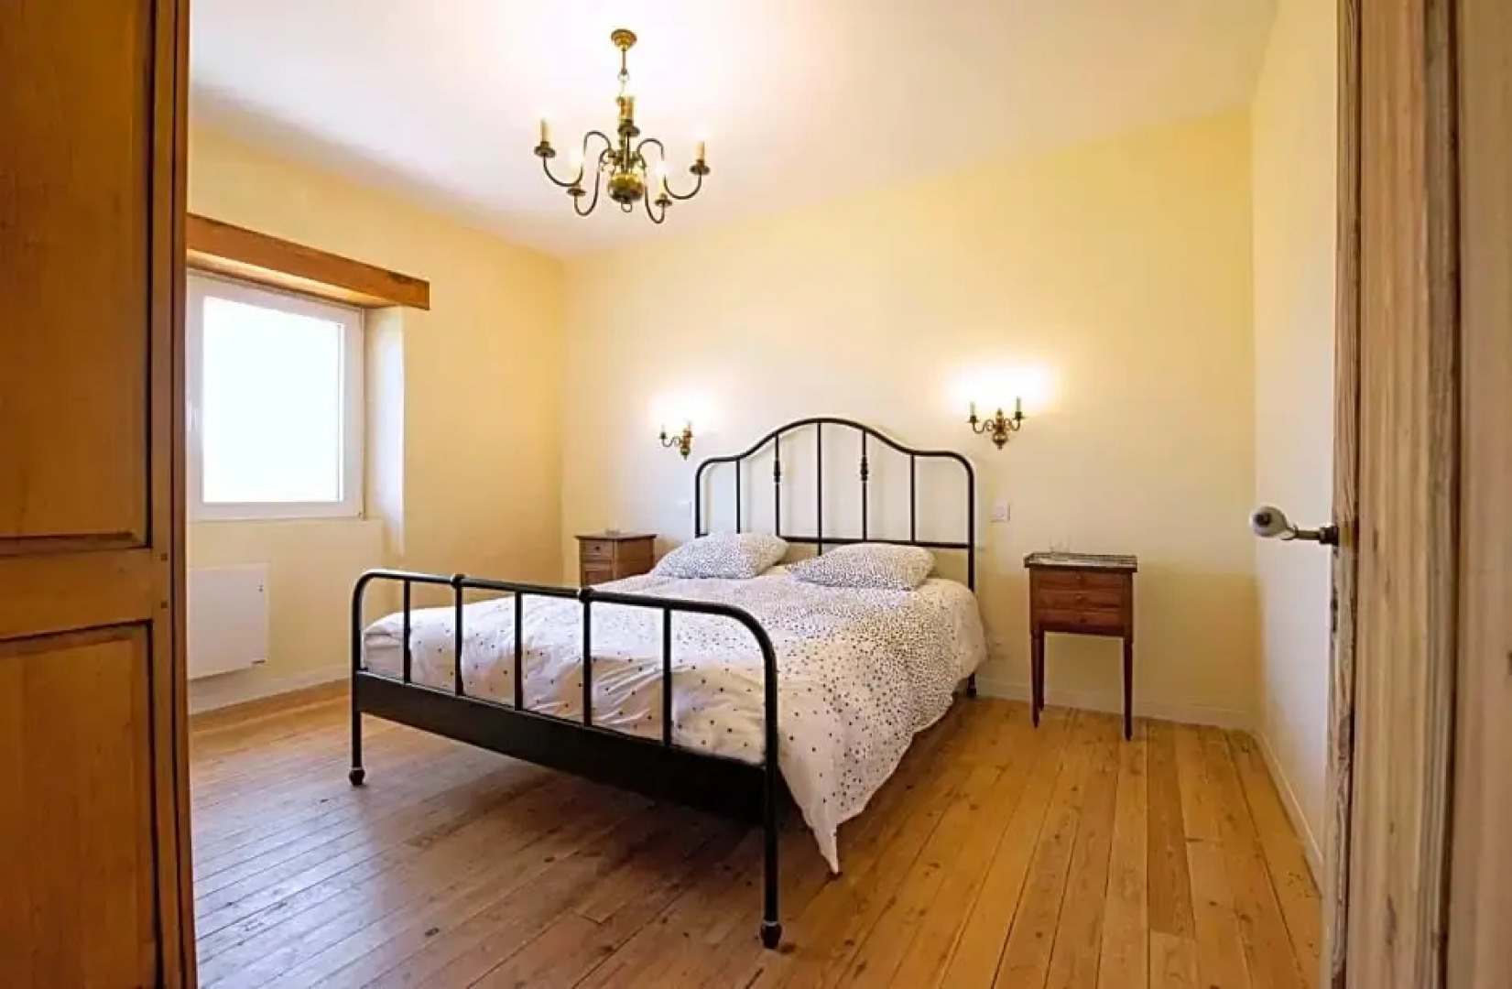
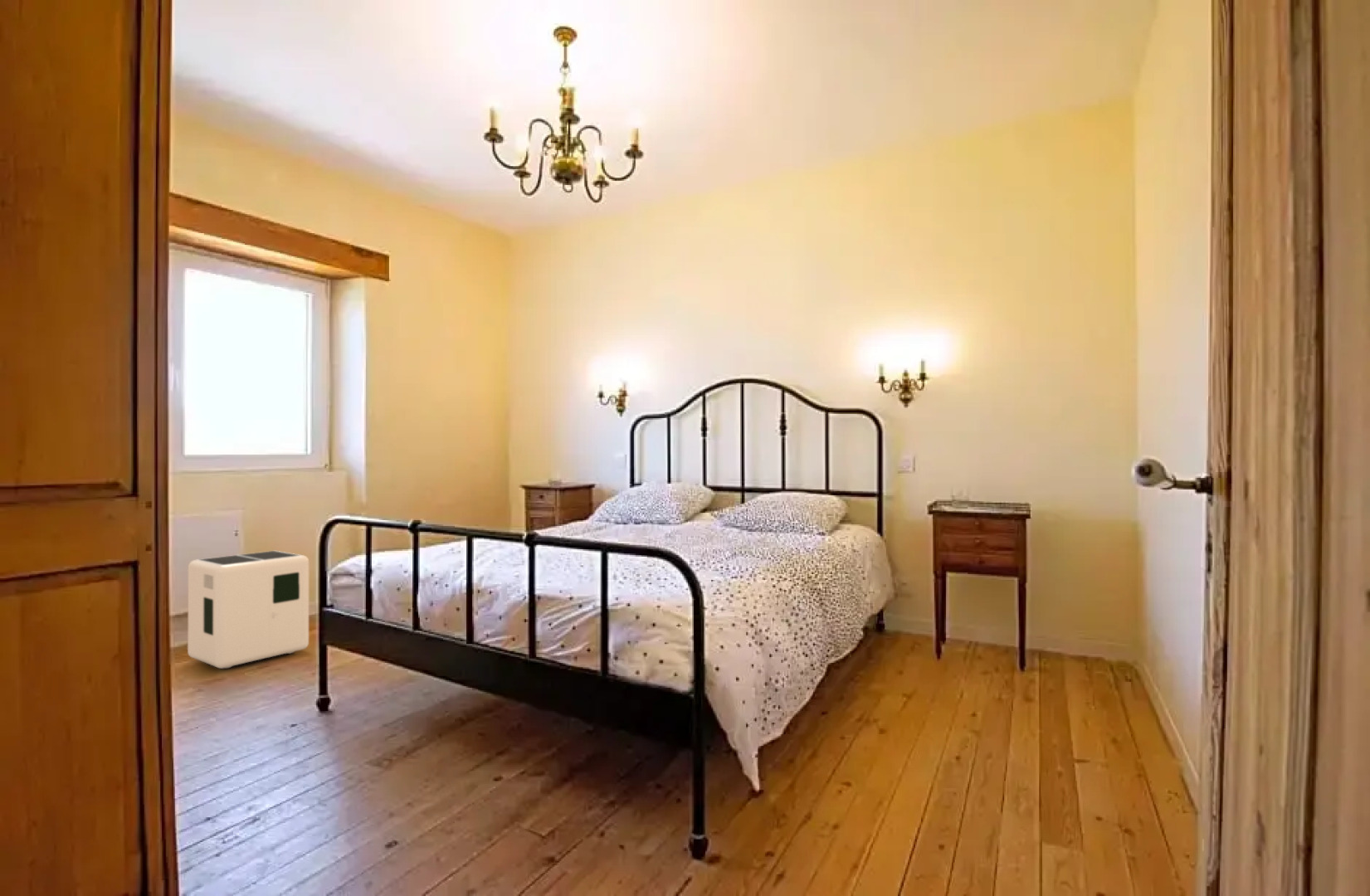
+ air purifier (250, 606)
